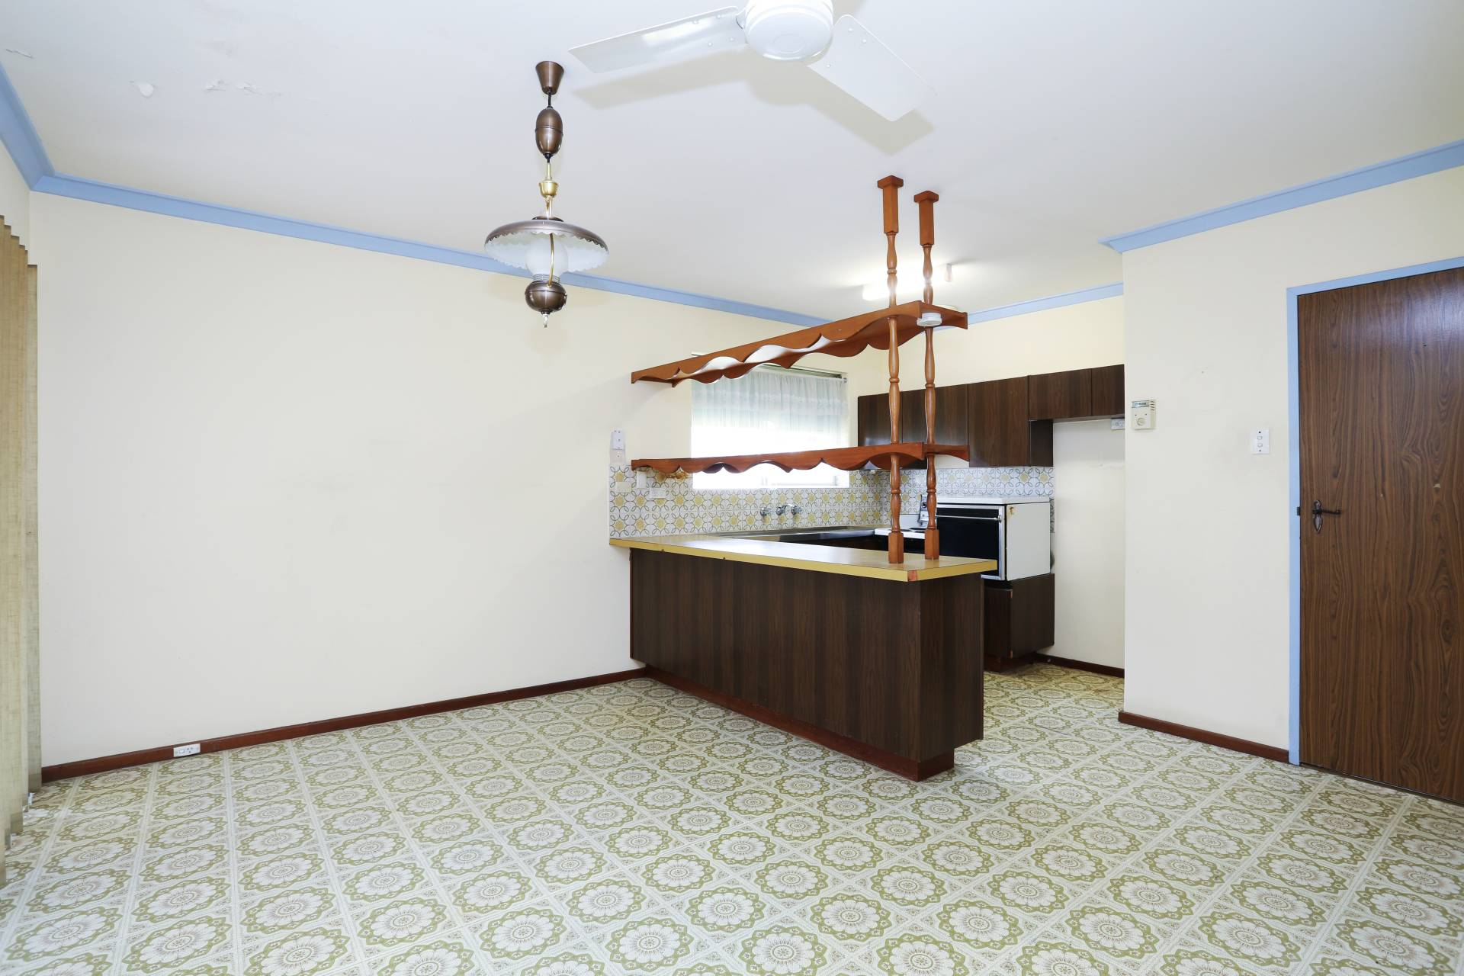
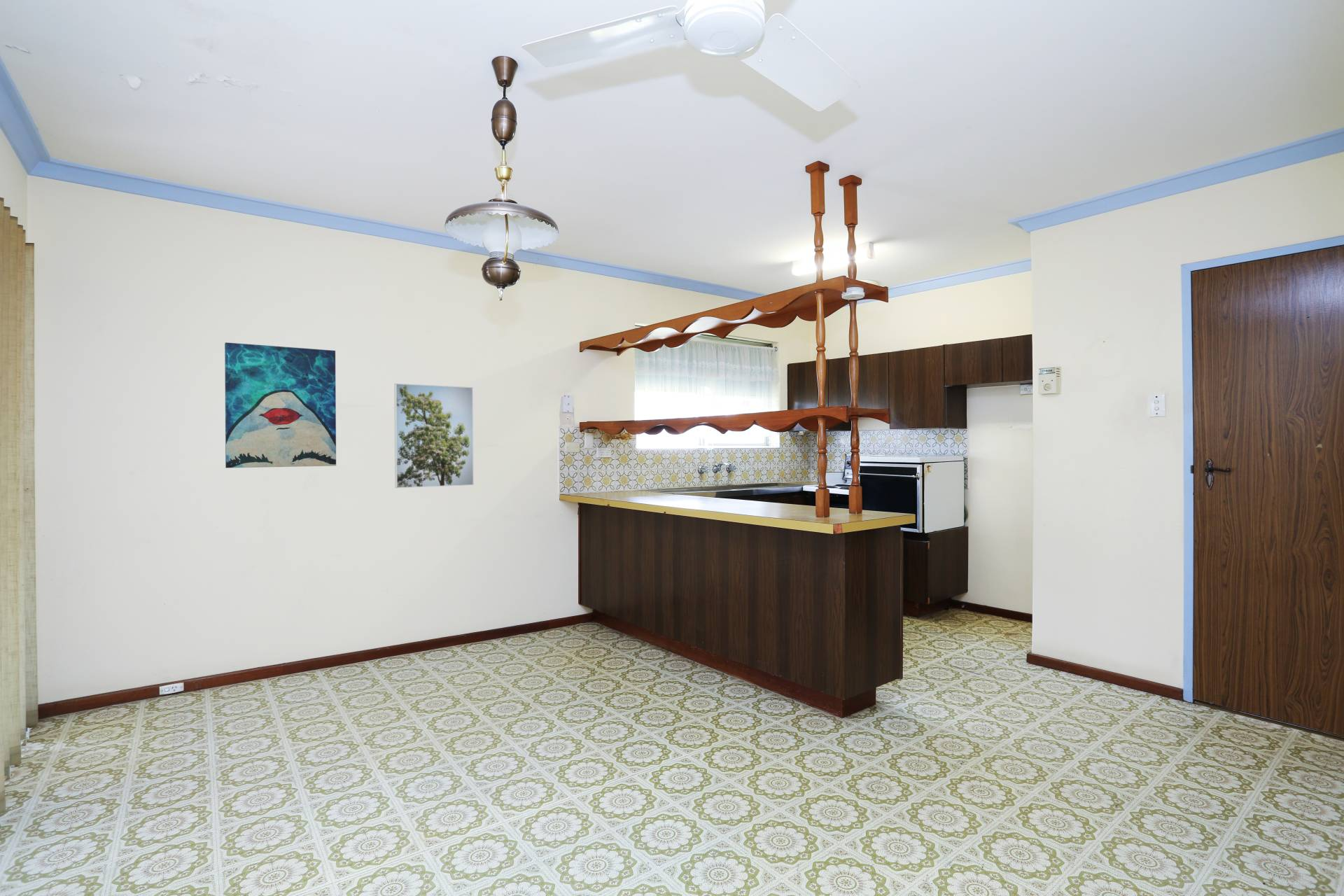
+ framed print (435, 435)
+ wall art (282, 407)
